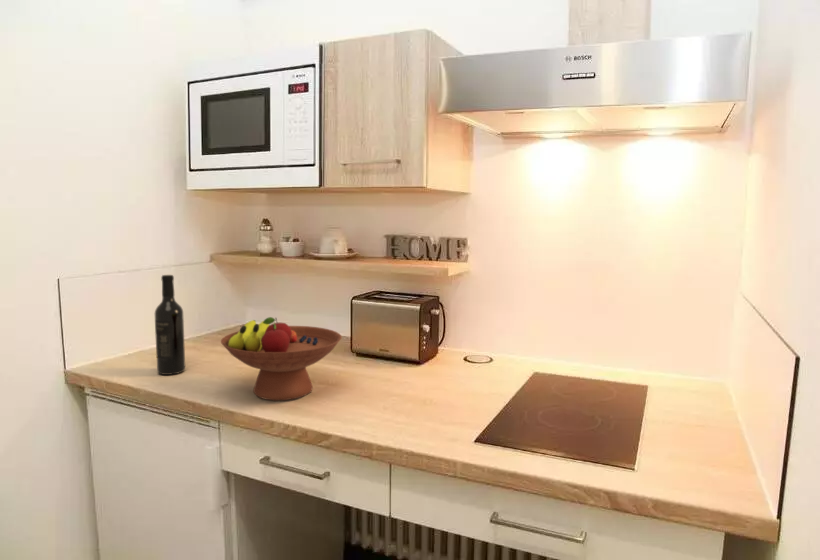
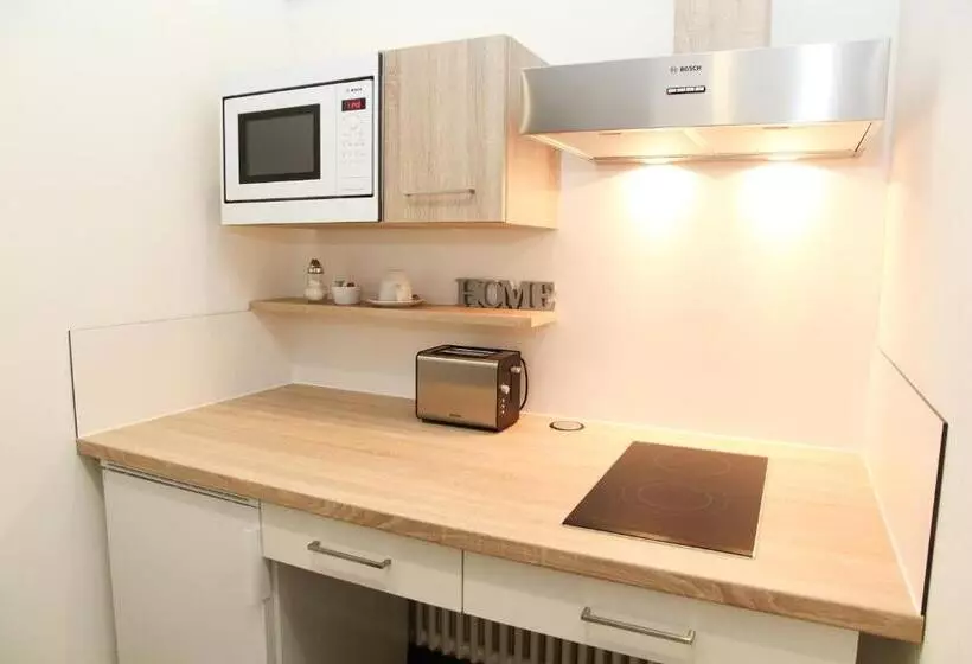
- wine bottle (169, 324)
- fruit bowl (282, 354)
